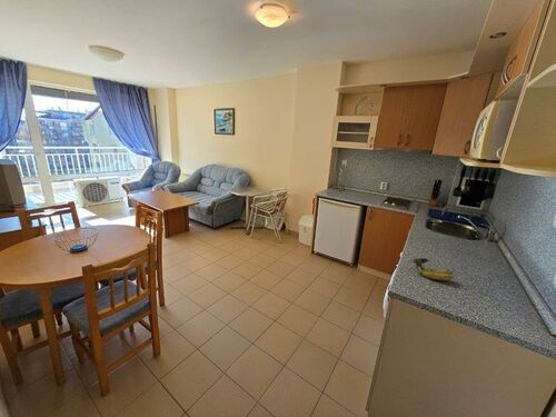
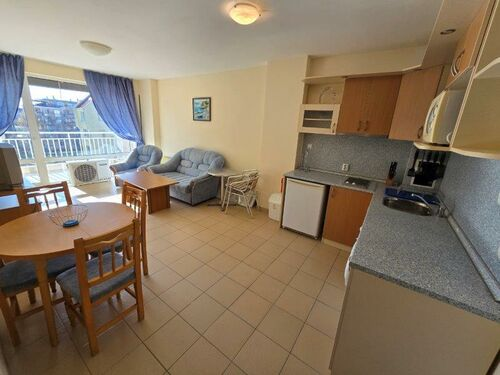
- banana (431, 269)
